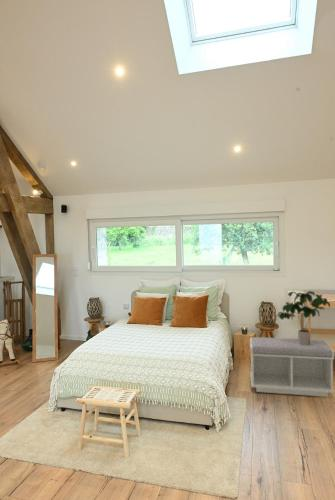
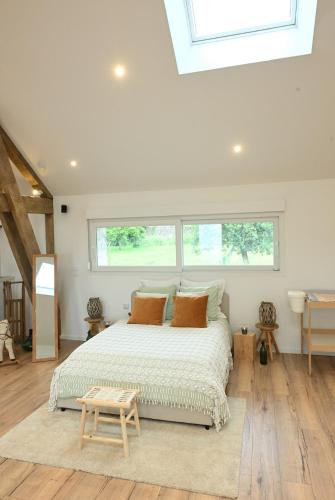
- bench (289, 364)
- potted plant (303, 317)
